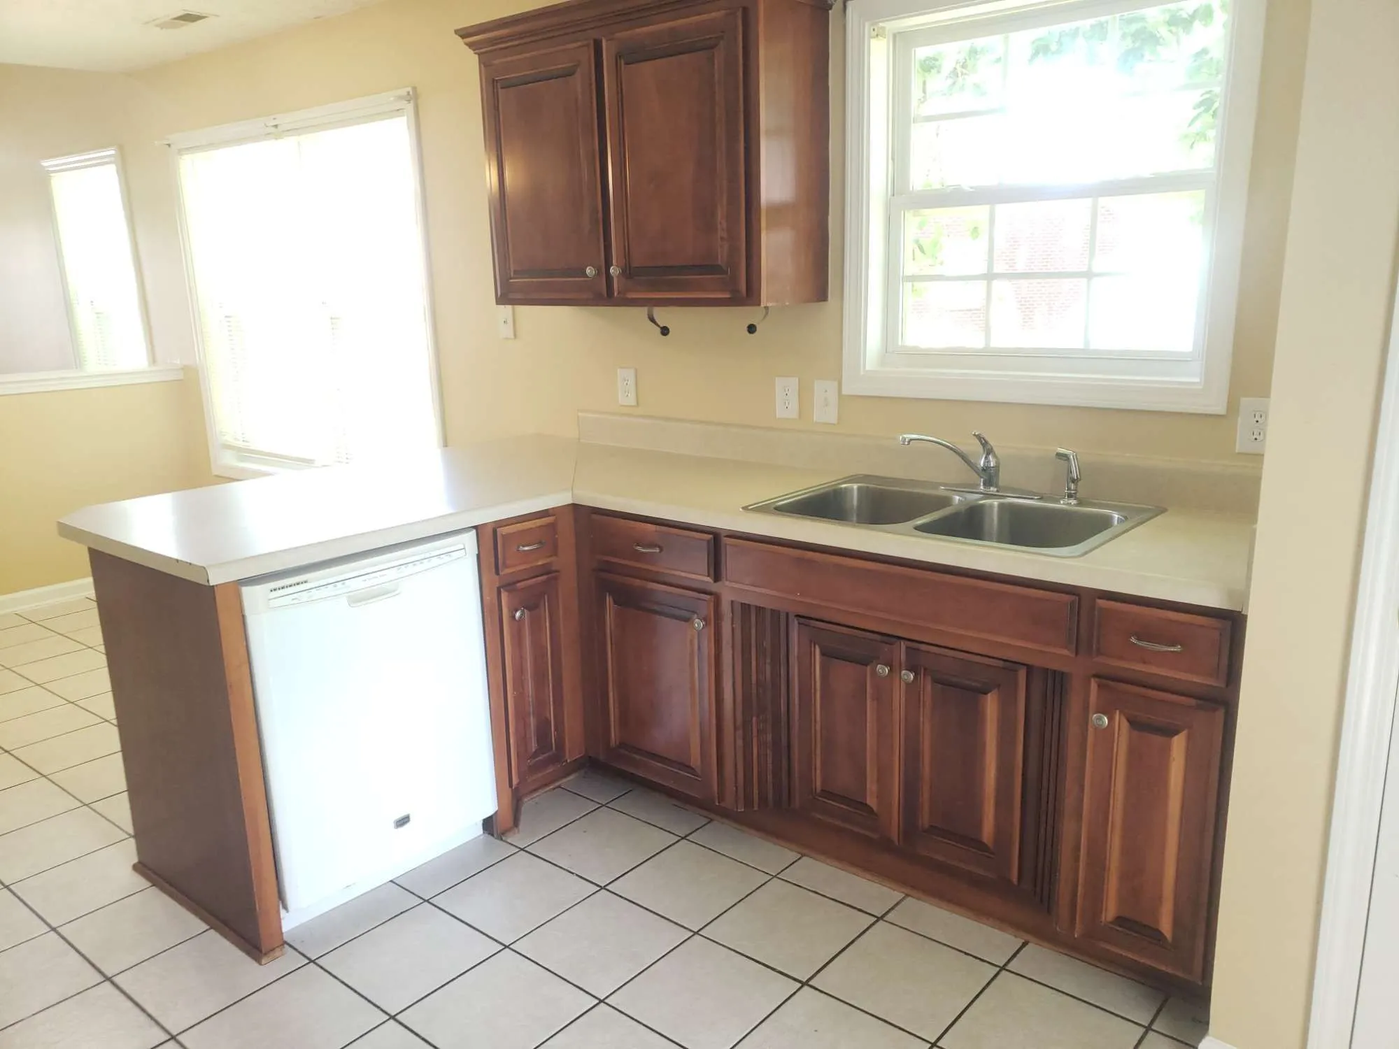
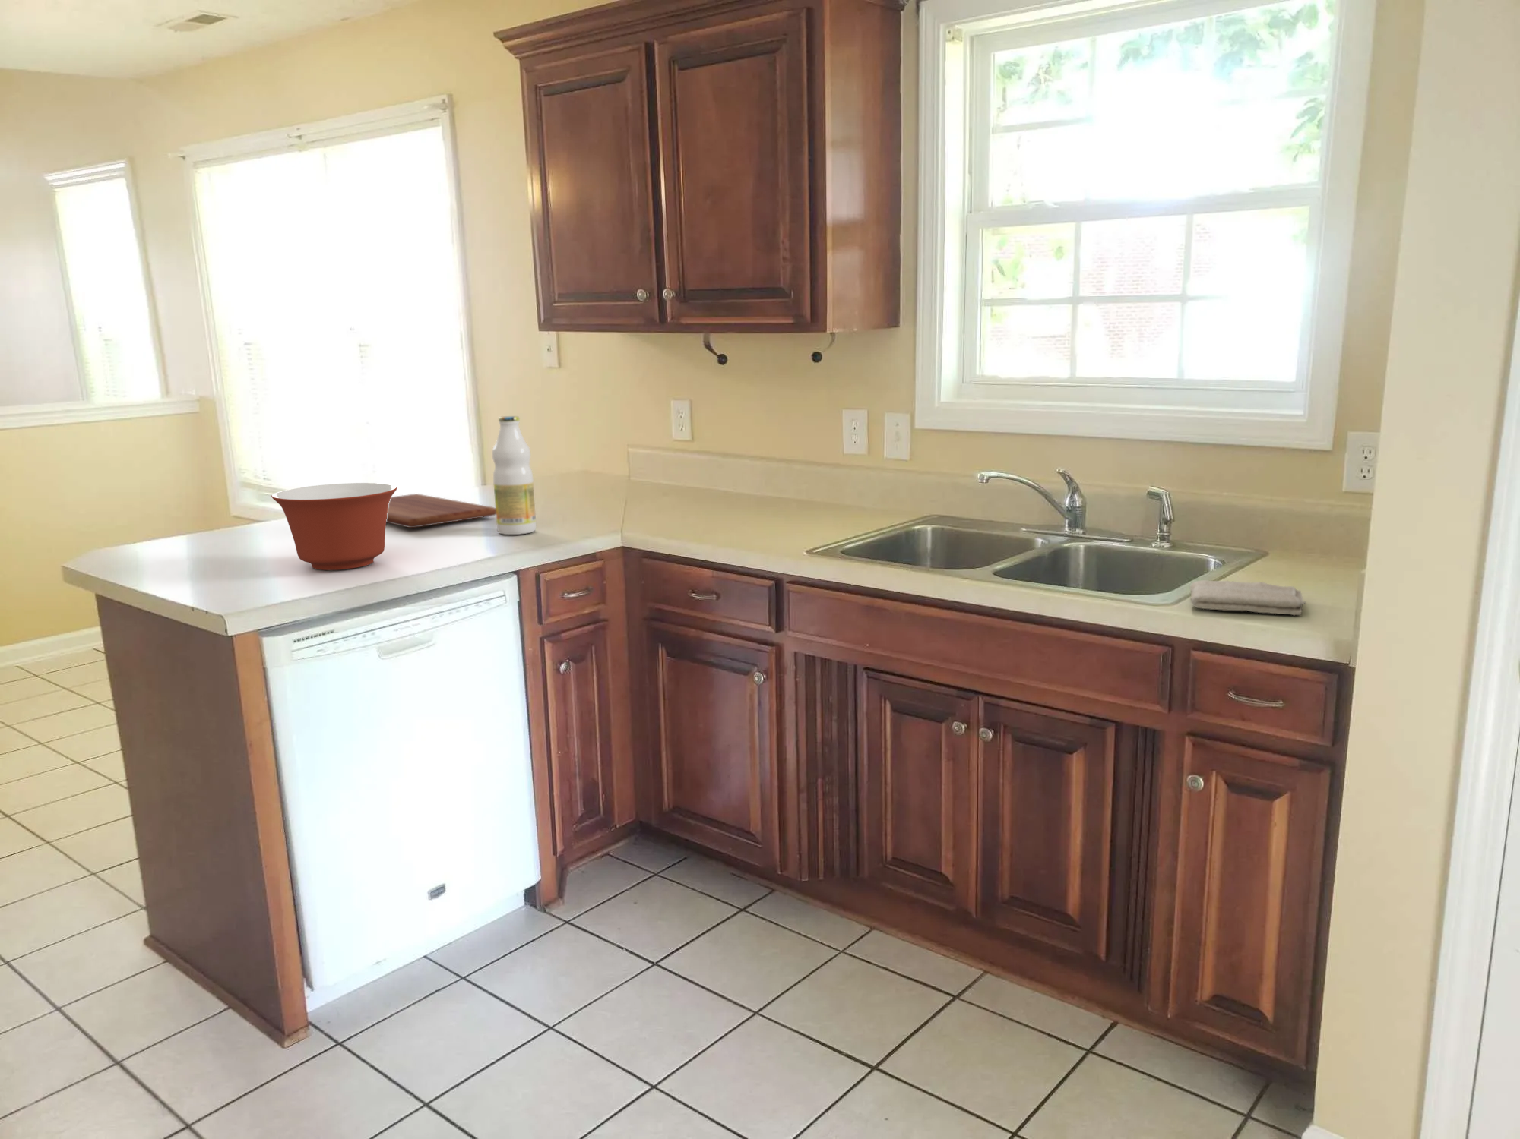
+ bottle (512, 475)
+ cutting board (411, 508)
+ washcloth (1246, 596)
+ mixing bowl (339, 526)
